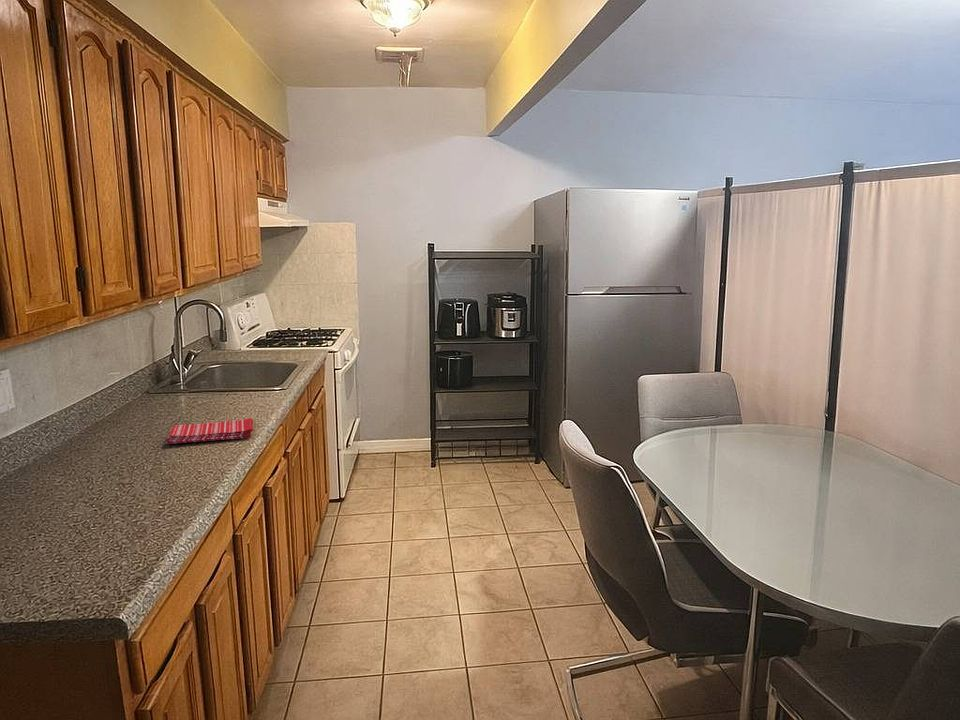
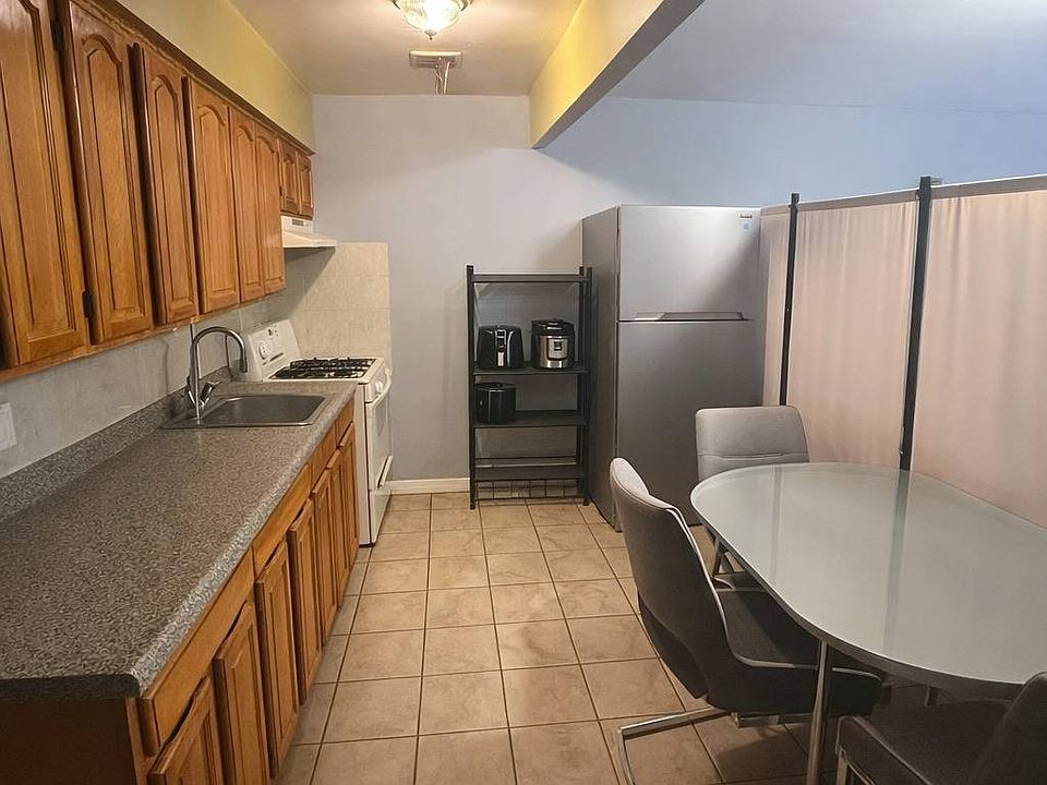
- dish towel (212, 429)
